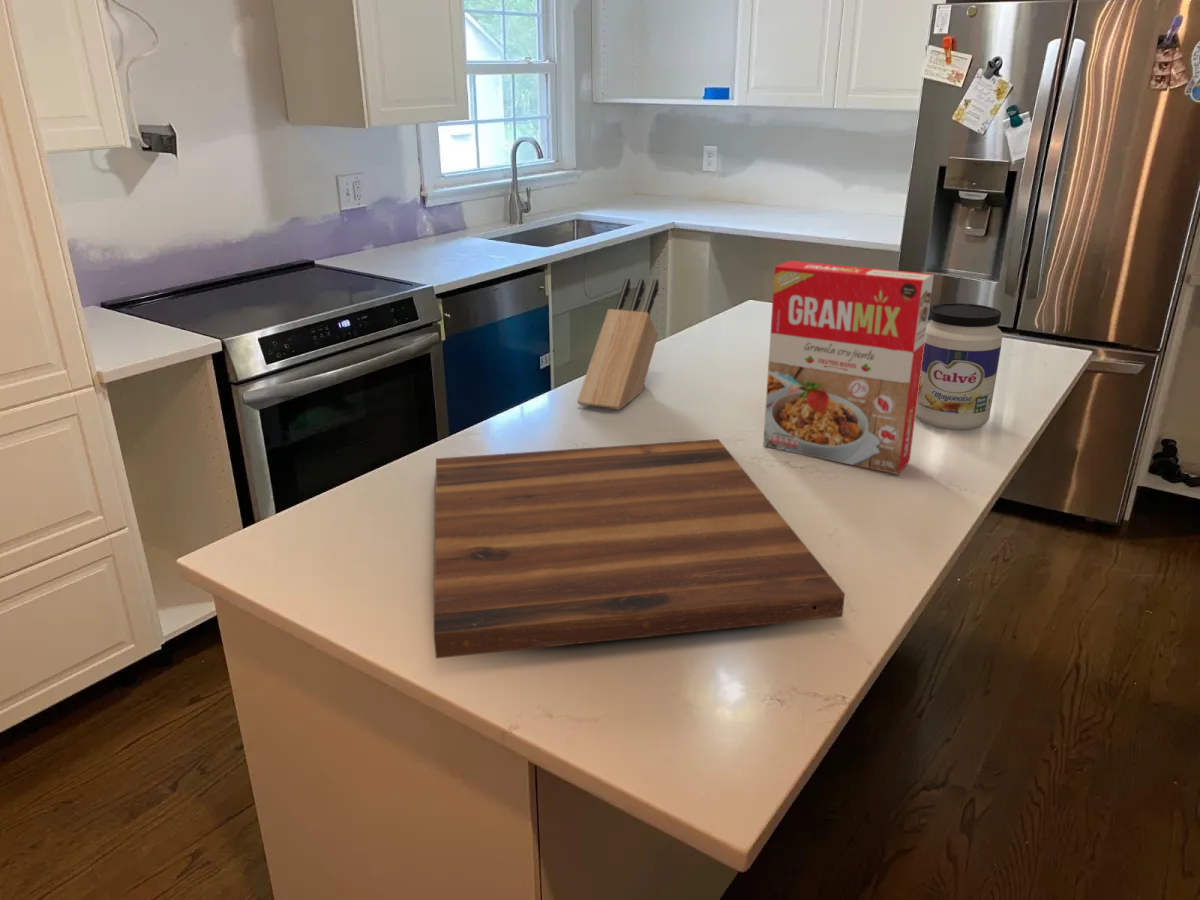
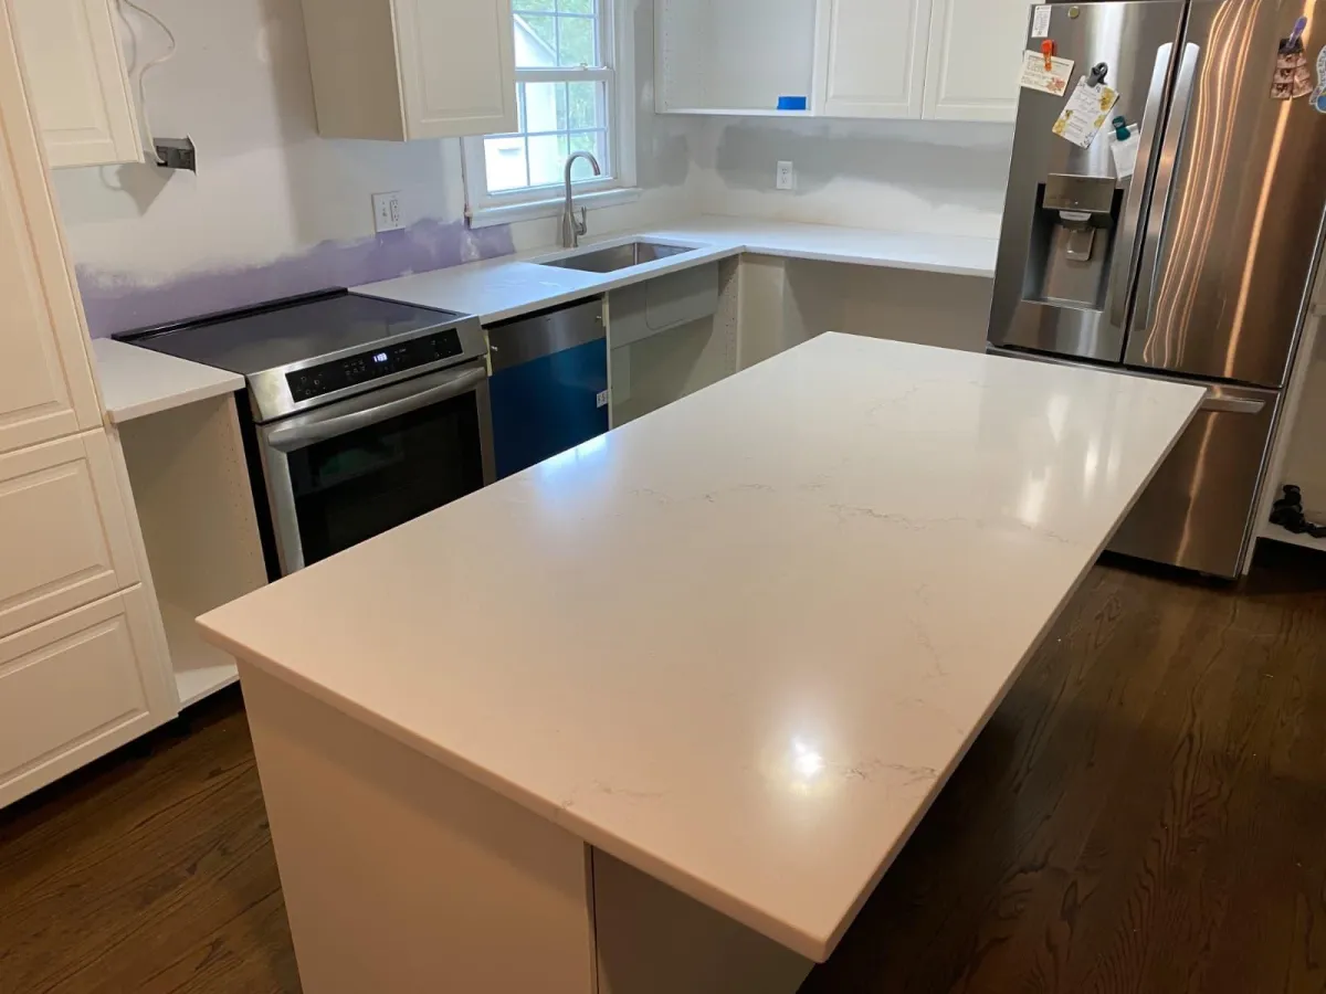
- cereal box (843, 365)
- knife block (622, 339)
- jar (957, 366)
- cutting board (607, 525)
